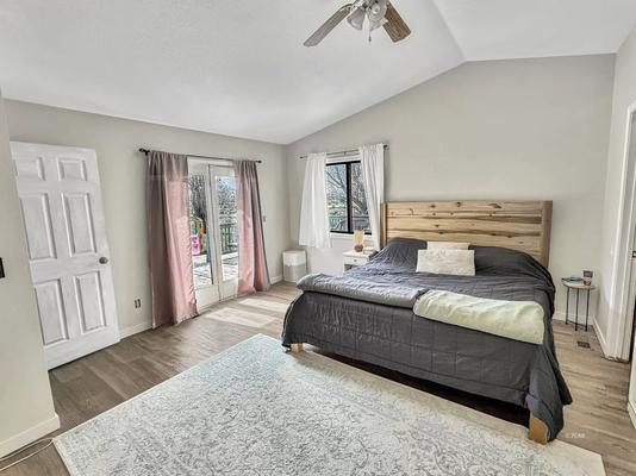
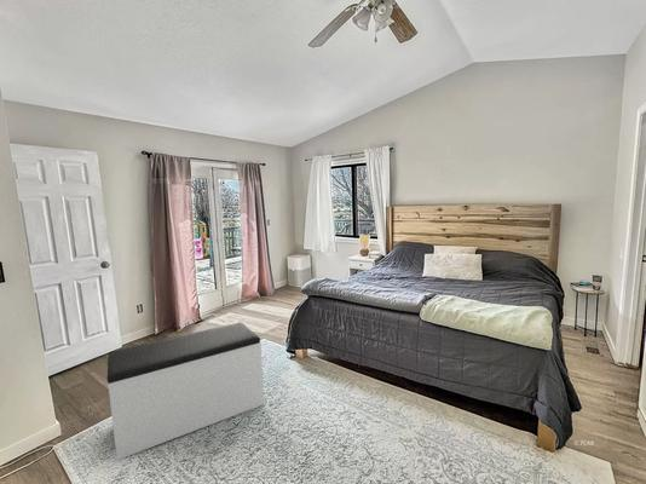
+ bench (189, 379)
